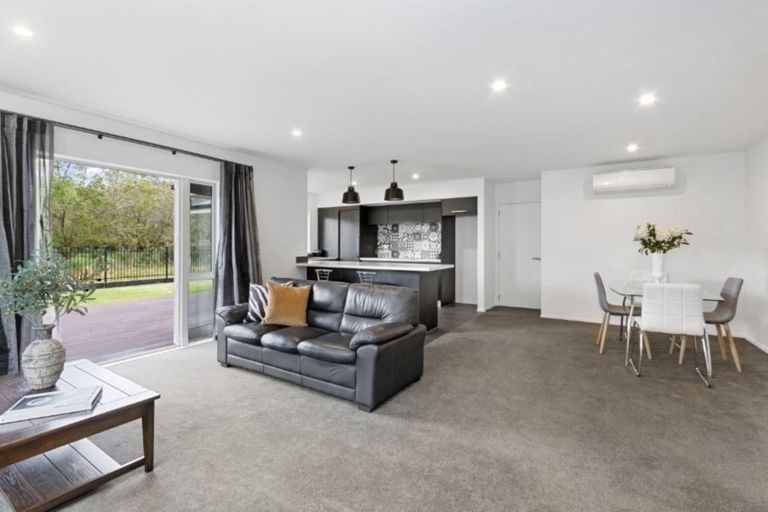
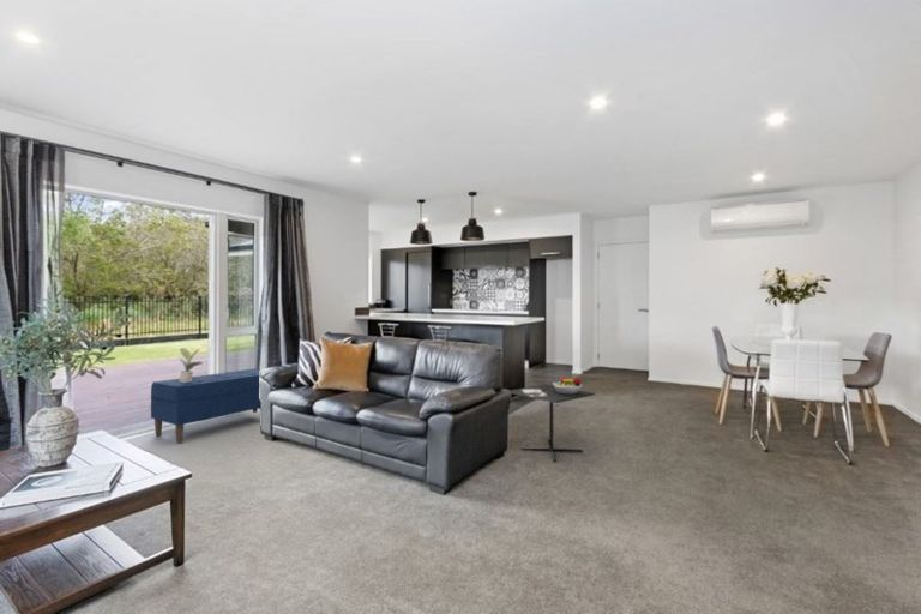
+ kitchen table (549, 414)
+ potted plant (188, 363)
+ bench (221, 401)
